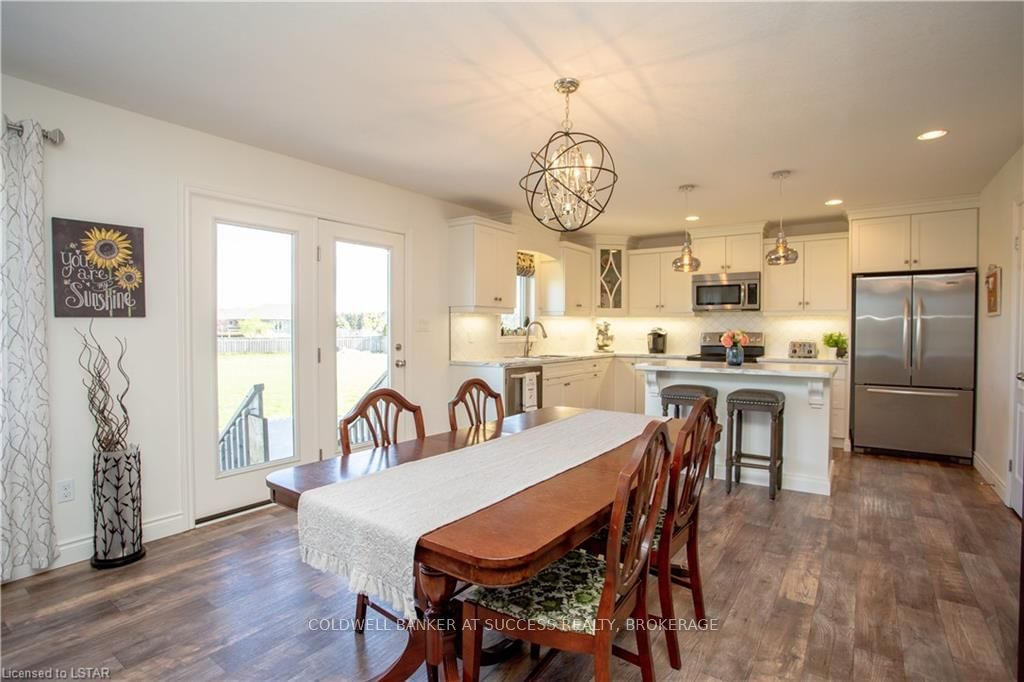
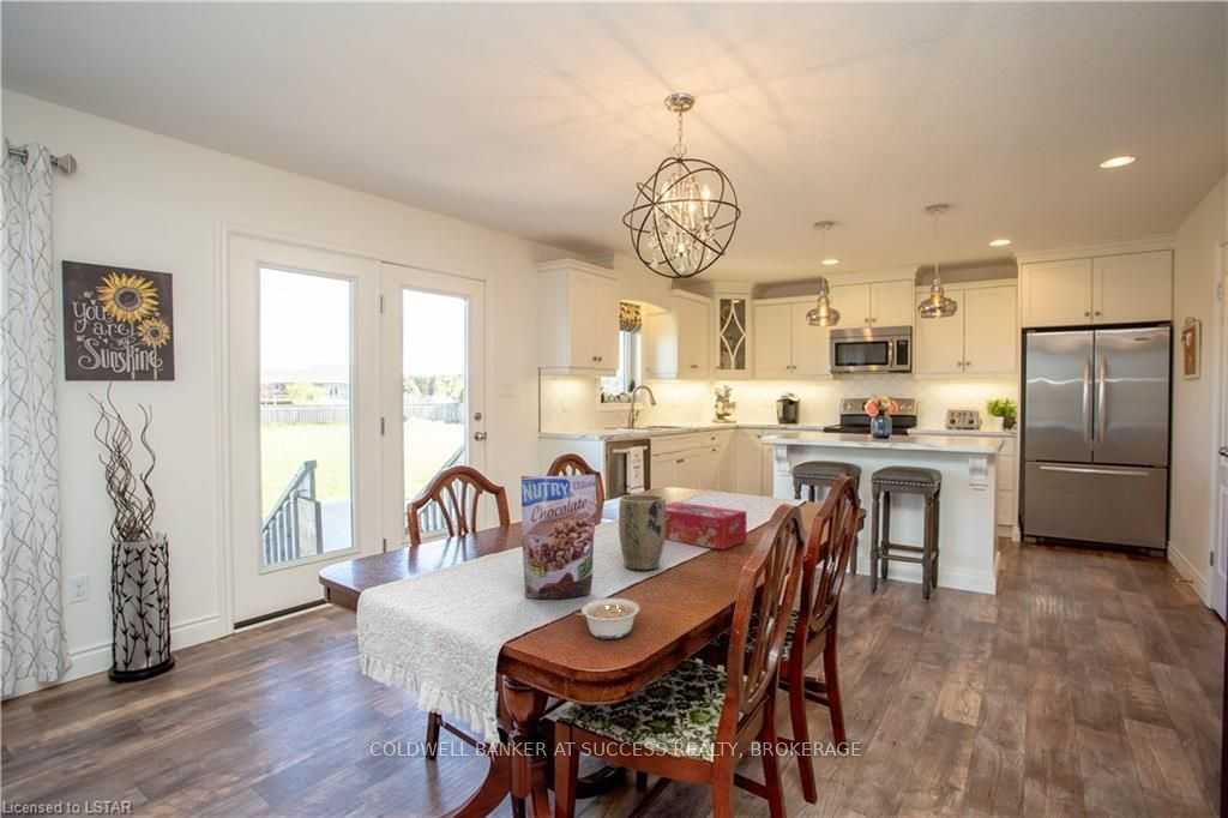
+ granola pouch (559, 535)
+ tissue box (697, 523)
+ plant pot (642, 531)
+ legume (609, 618)
